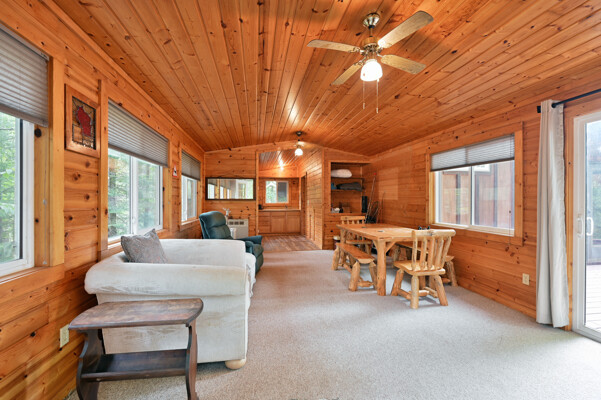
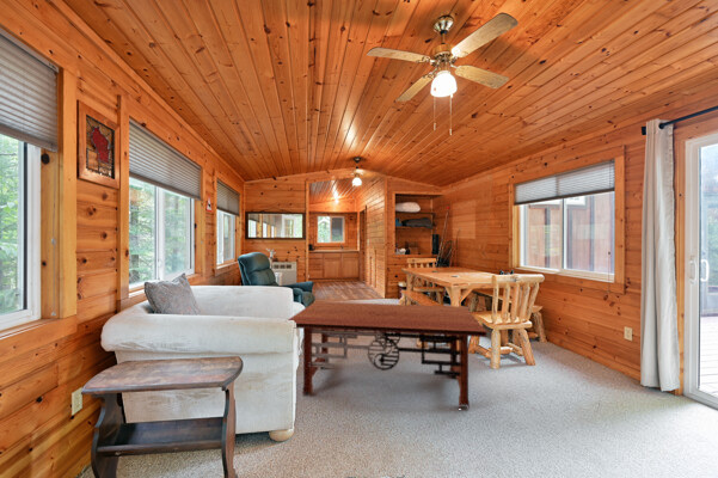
+ coffee table (383, 349)
